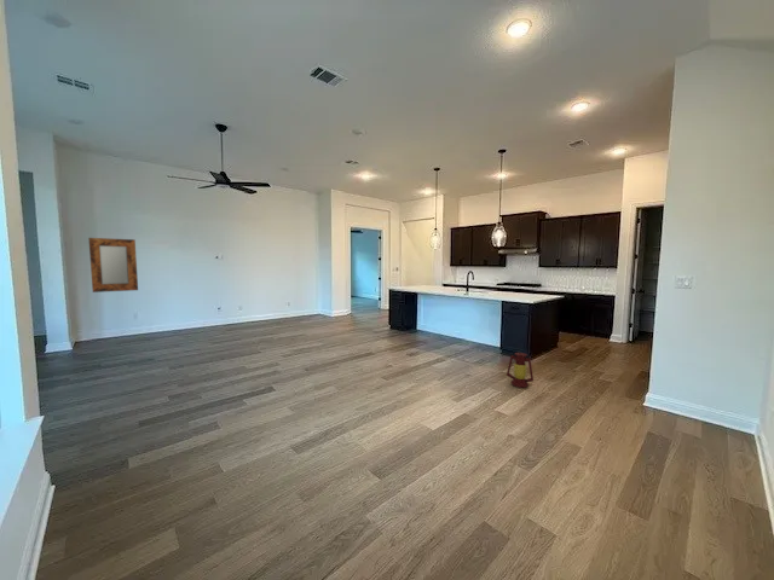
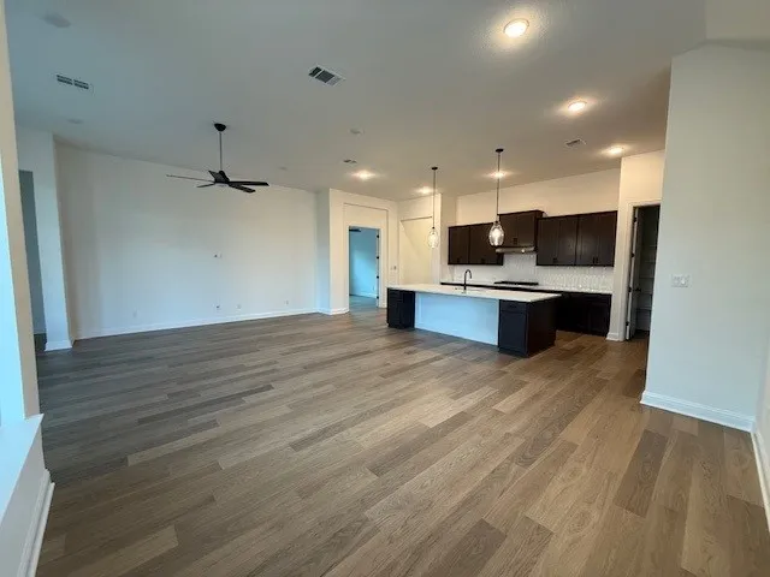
- home mirror (114, 265)
- lantern (520, 369)
